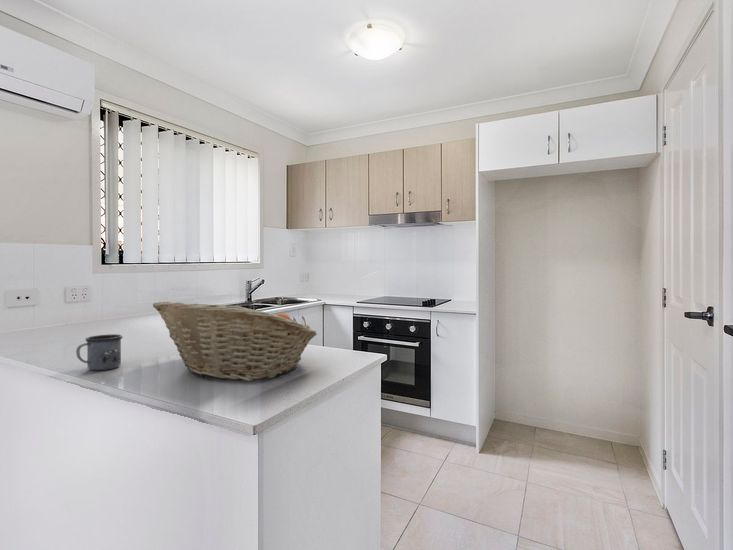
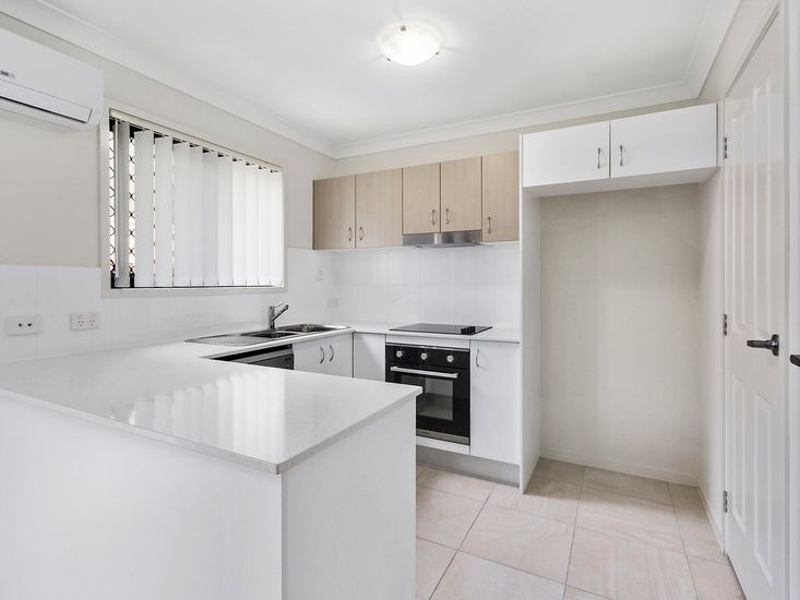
- mug (99, 352)
- fruit basket (236, 333)
